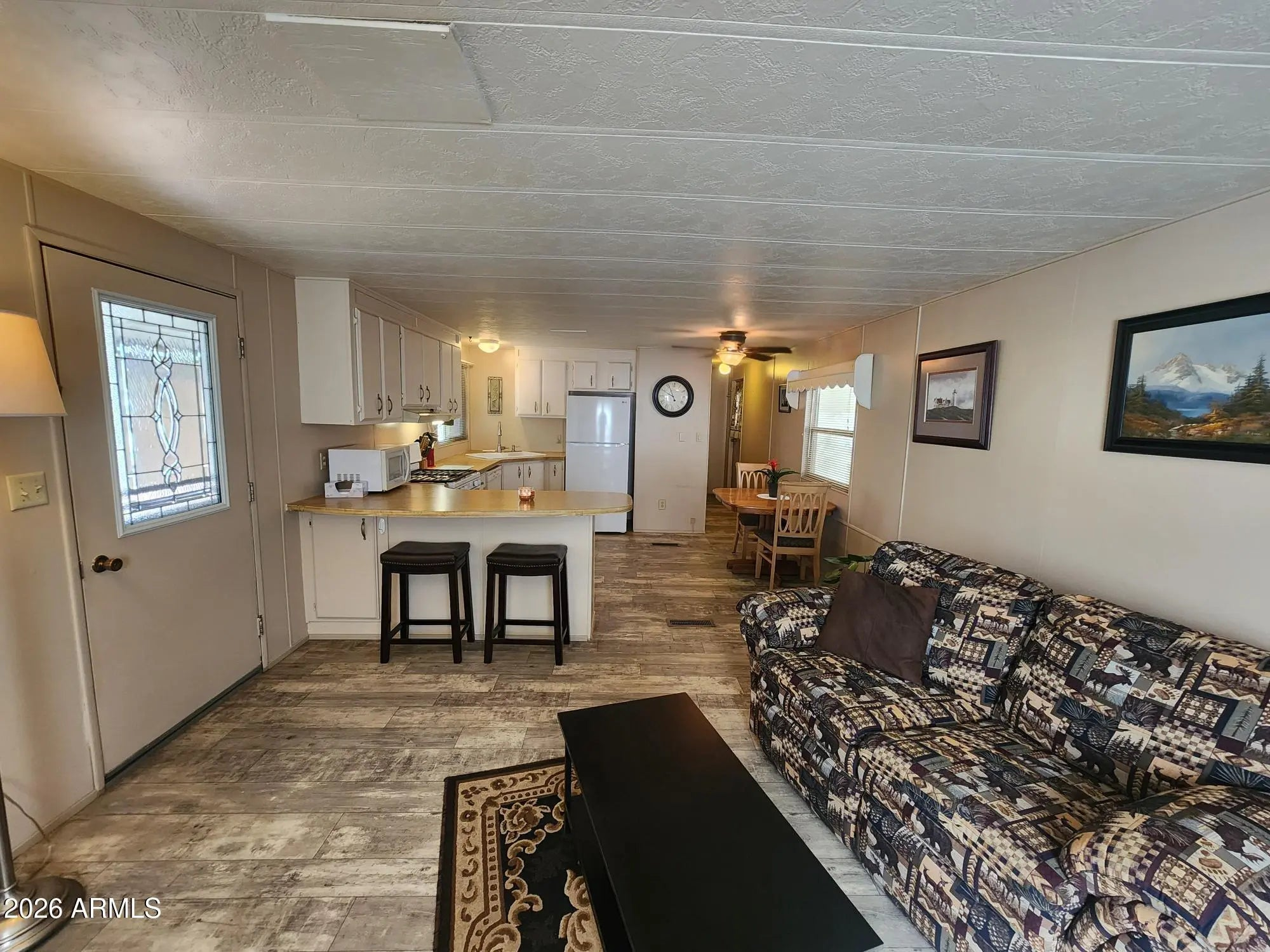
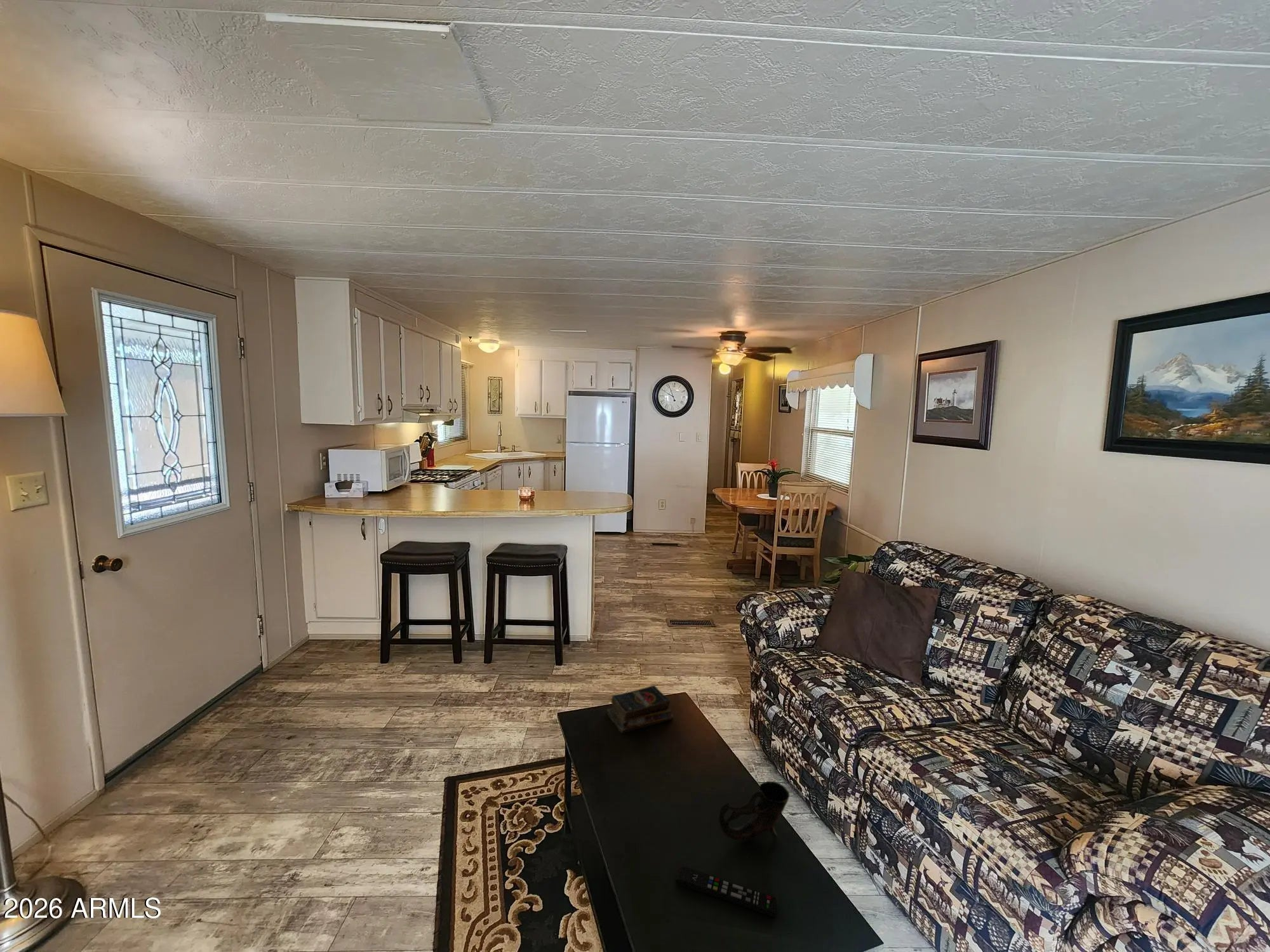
+ books (639, 706)
+ remote control (725, 890)
+ cup (753, 814)
